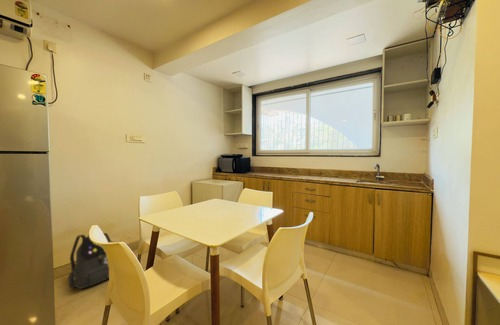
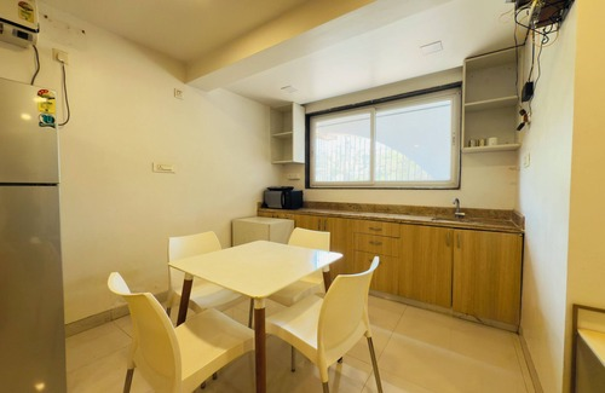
- backpack (93, 254)
